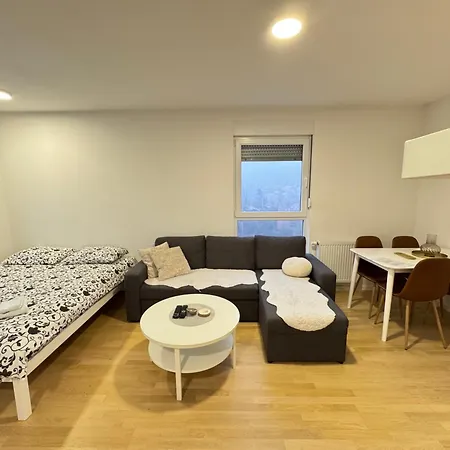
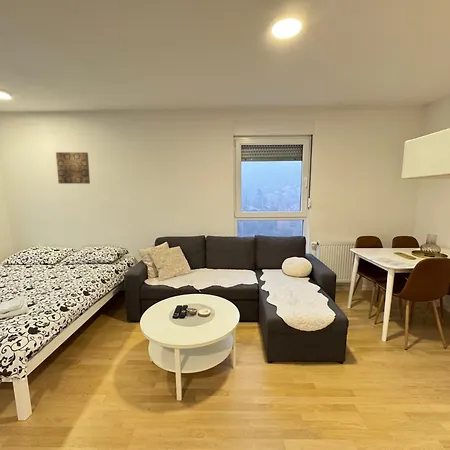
+ wall art (73, 168)
